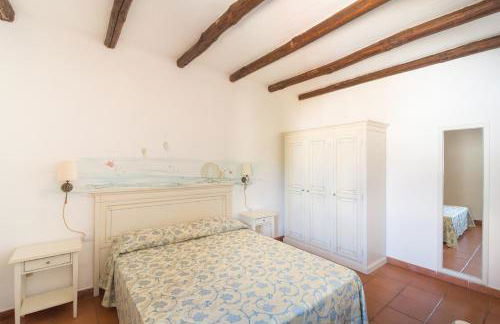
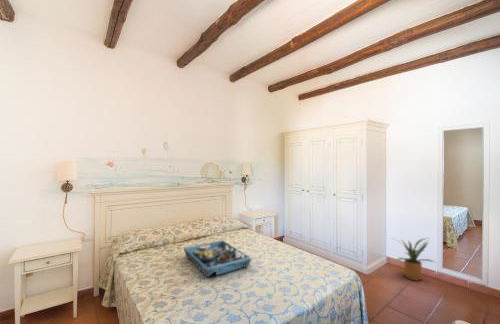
+ serving tray (215, 256)
+ house plant (412, 255)
